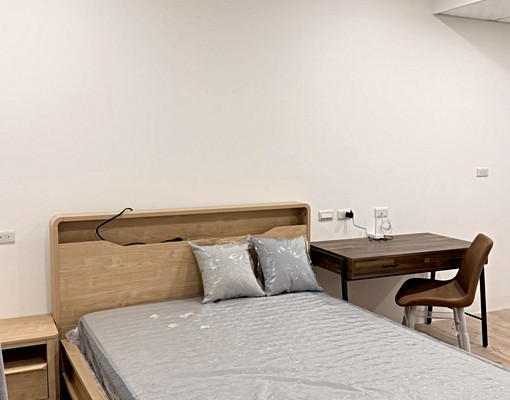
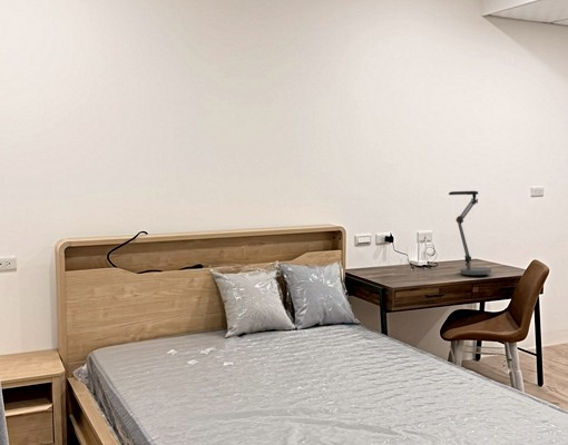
+ desk lamp (460, 231)
